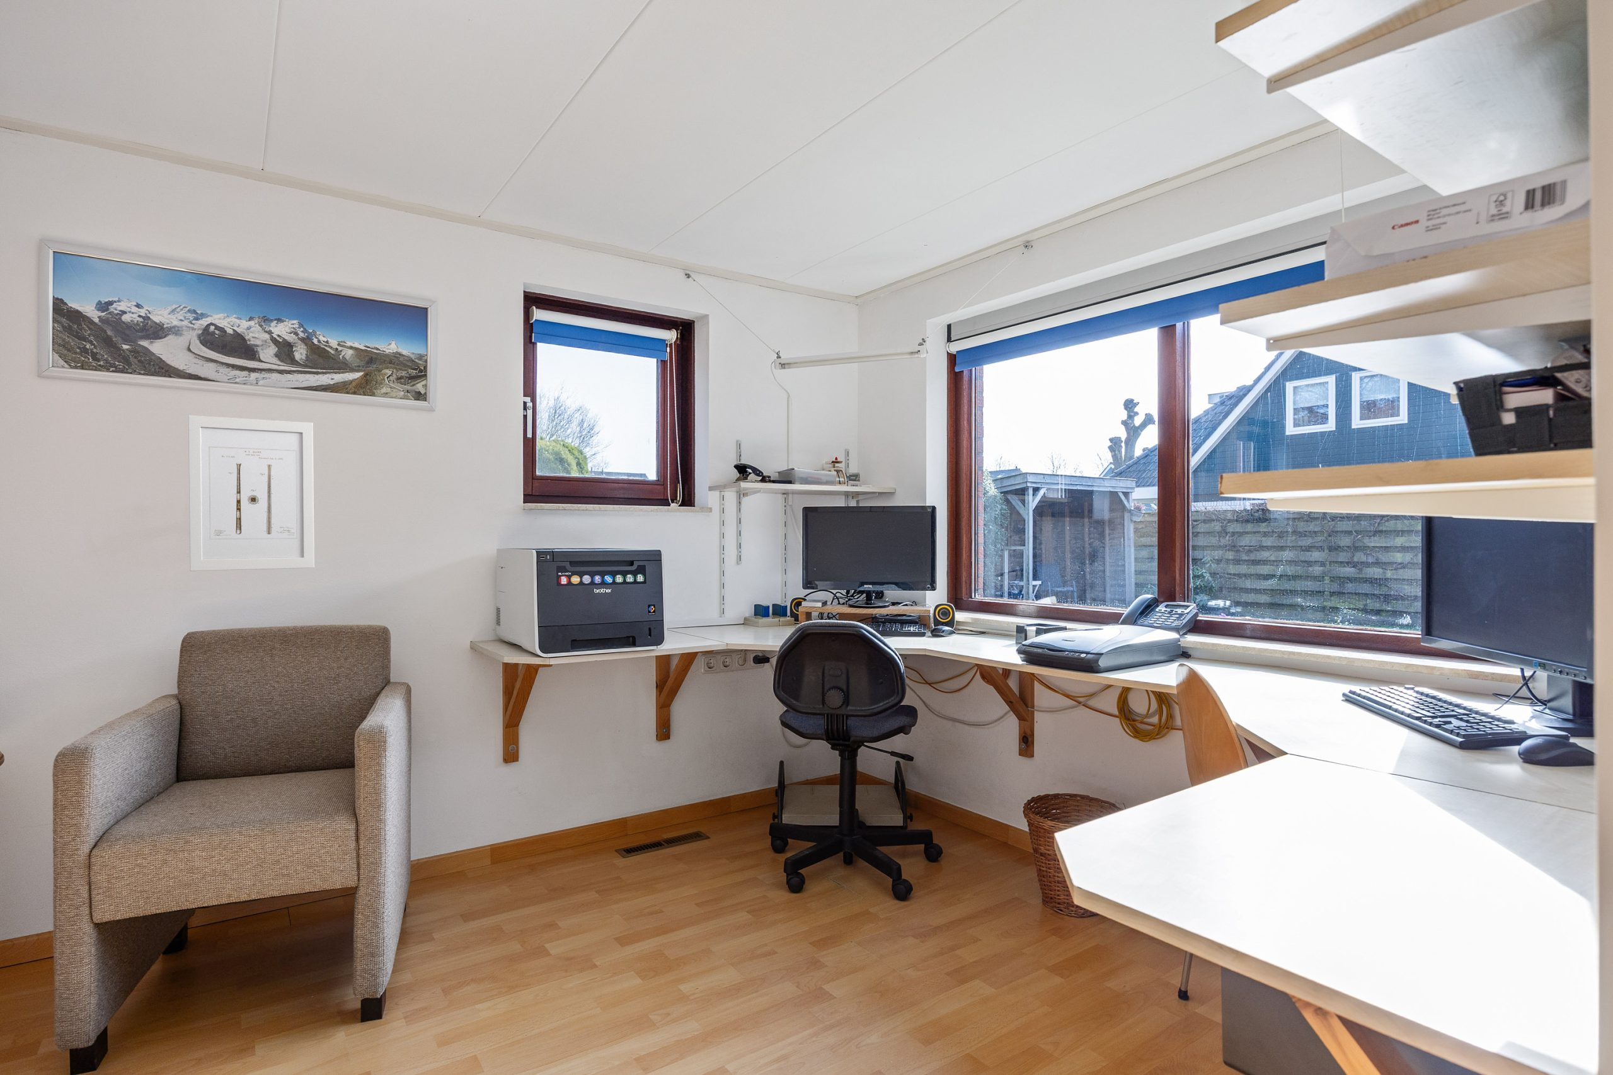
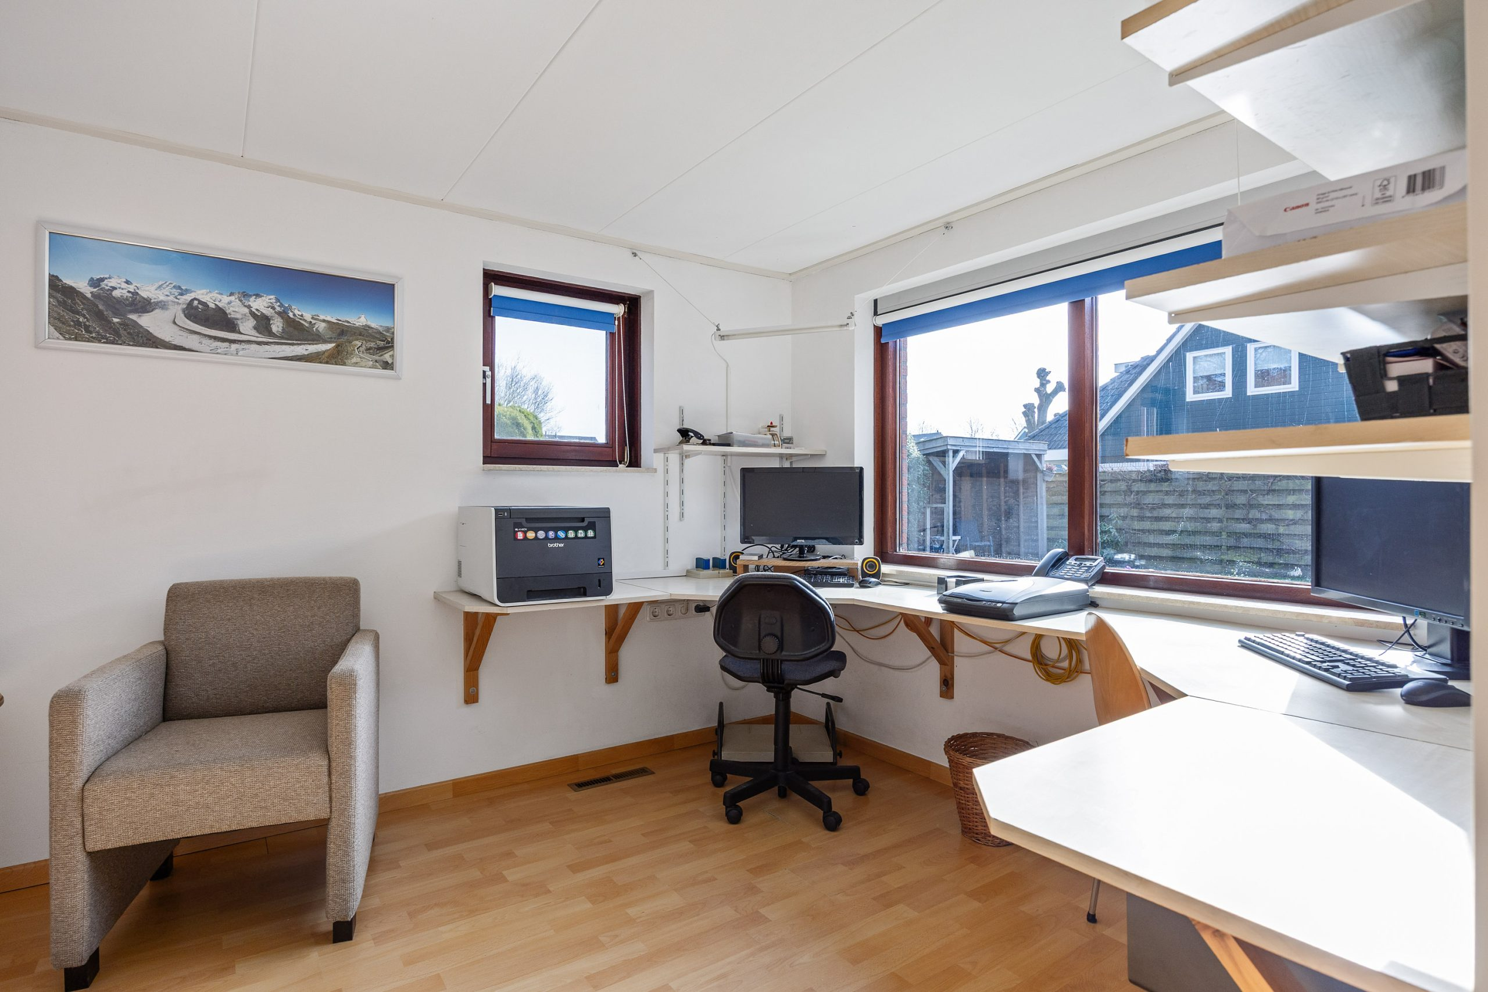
- wall art (253, 494)
